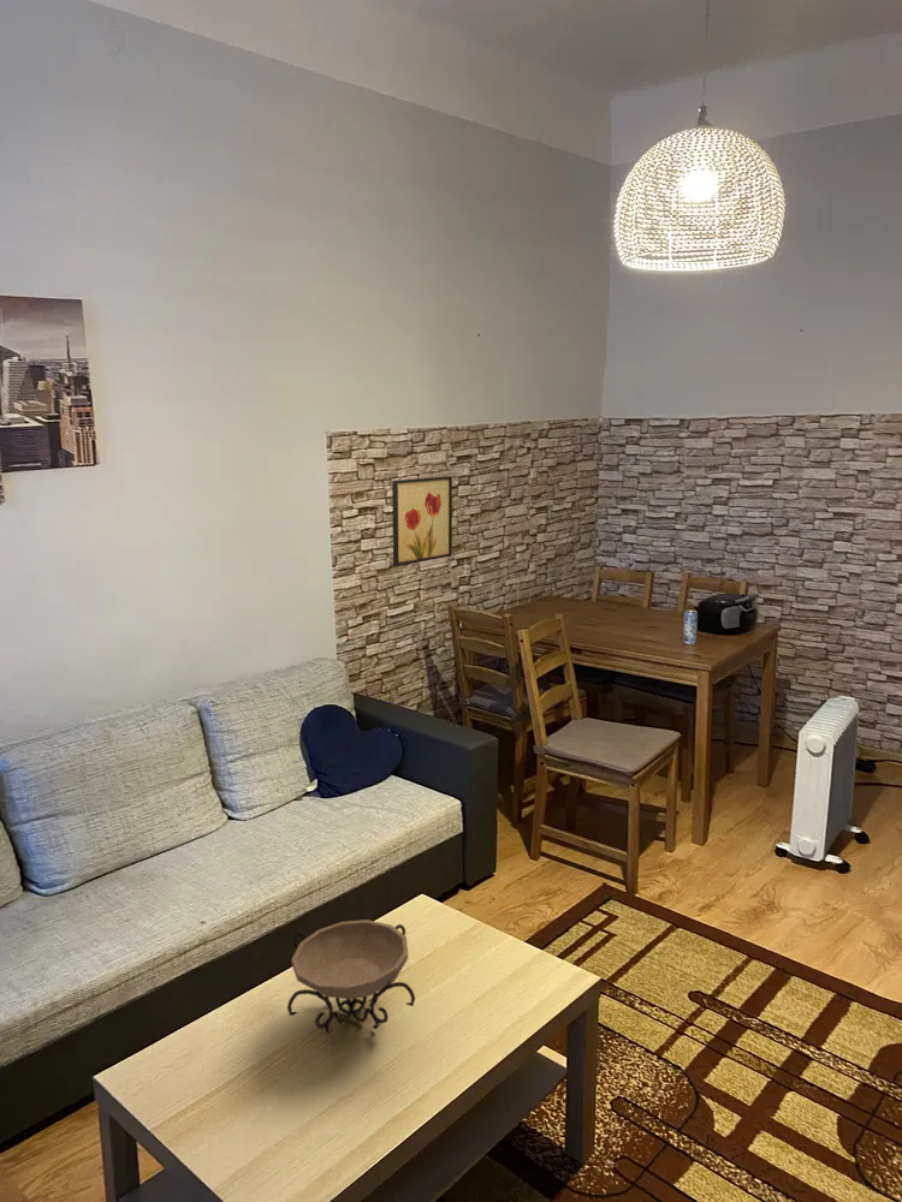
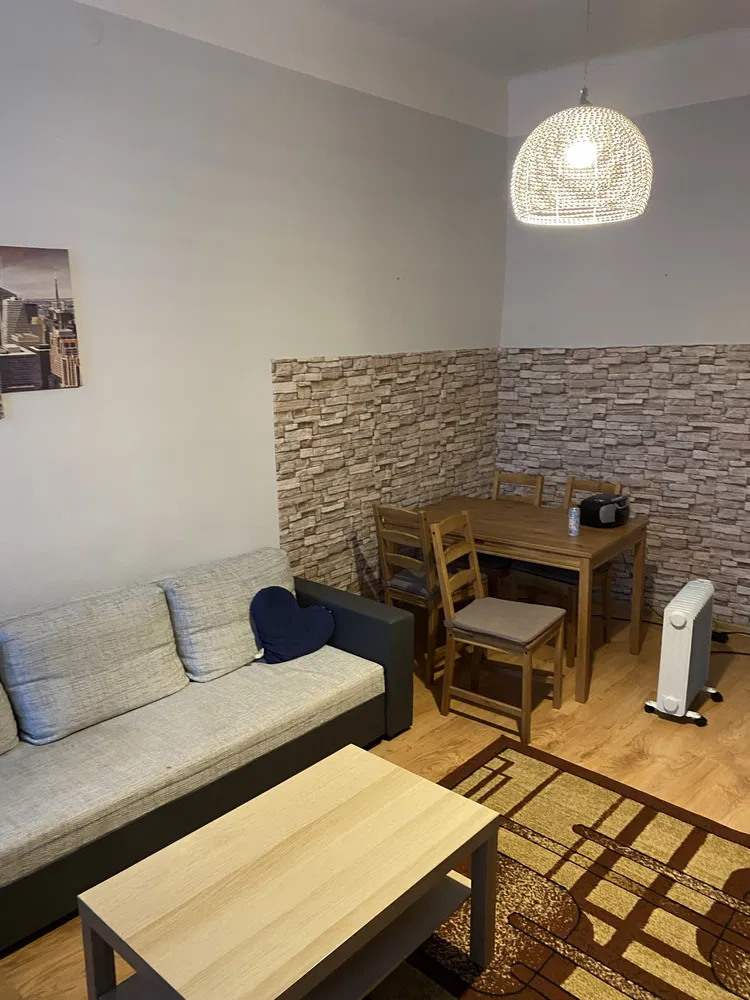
- decorative bowl (350, 984)
- wall art (421, 519)
